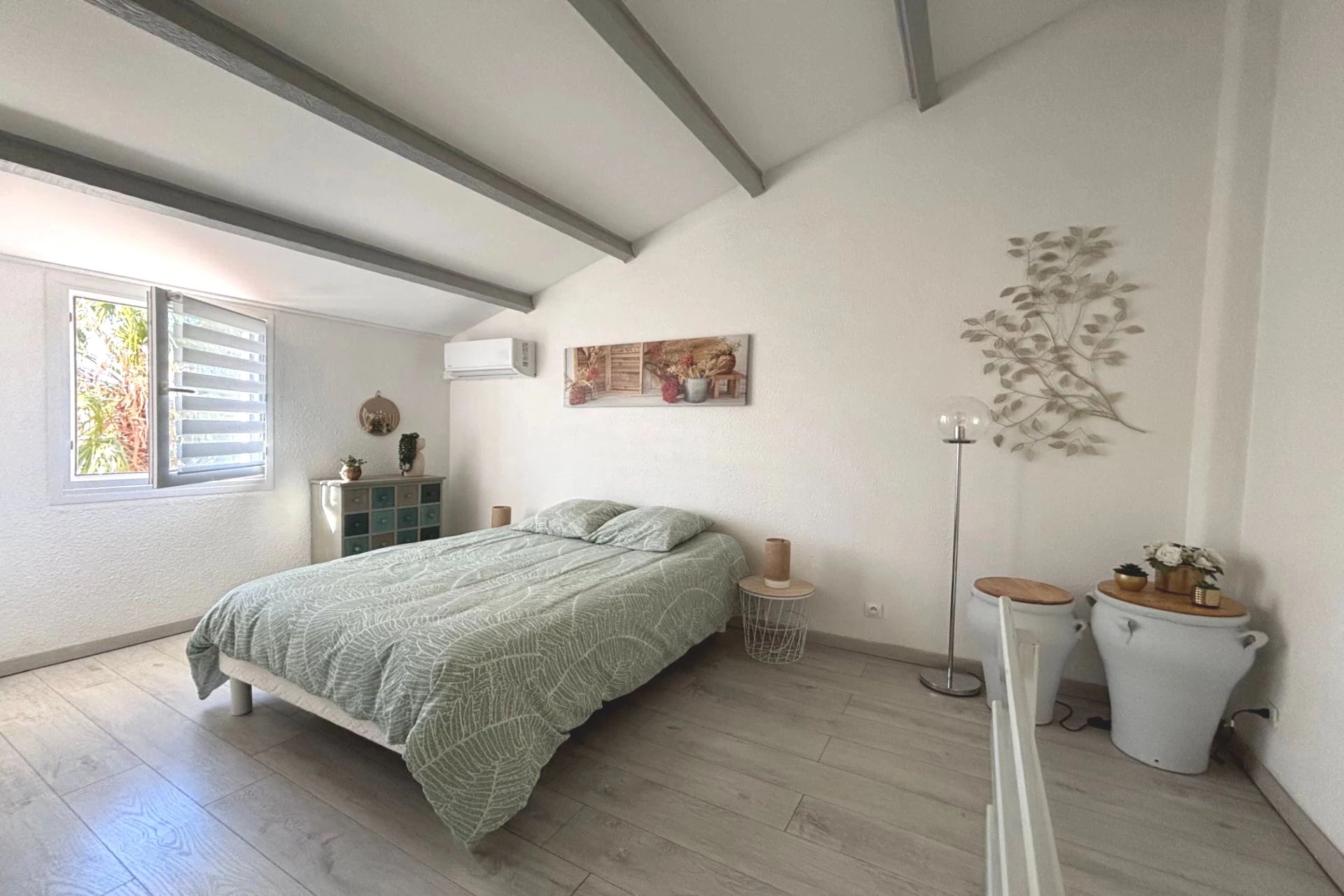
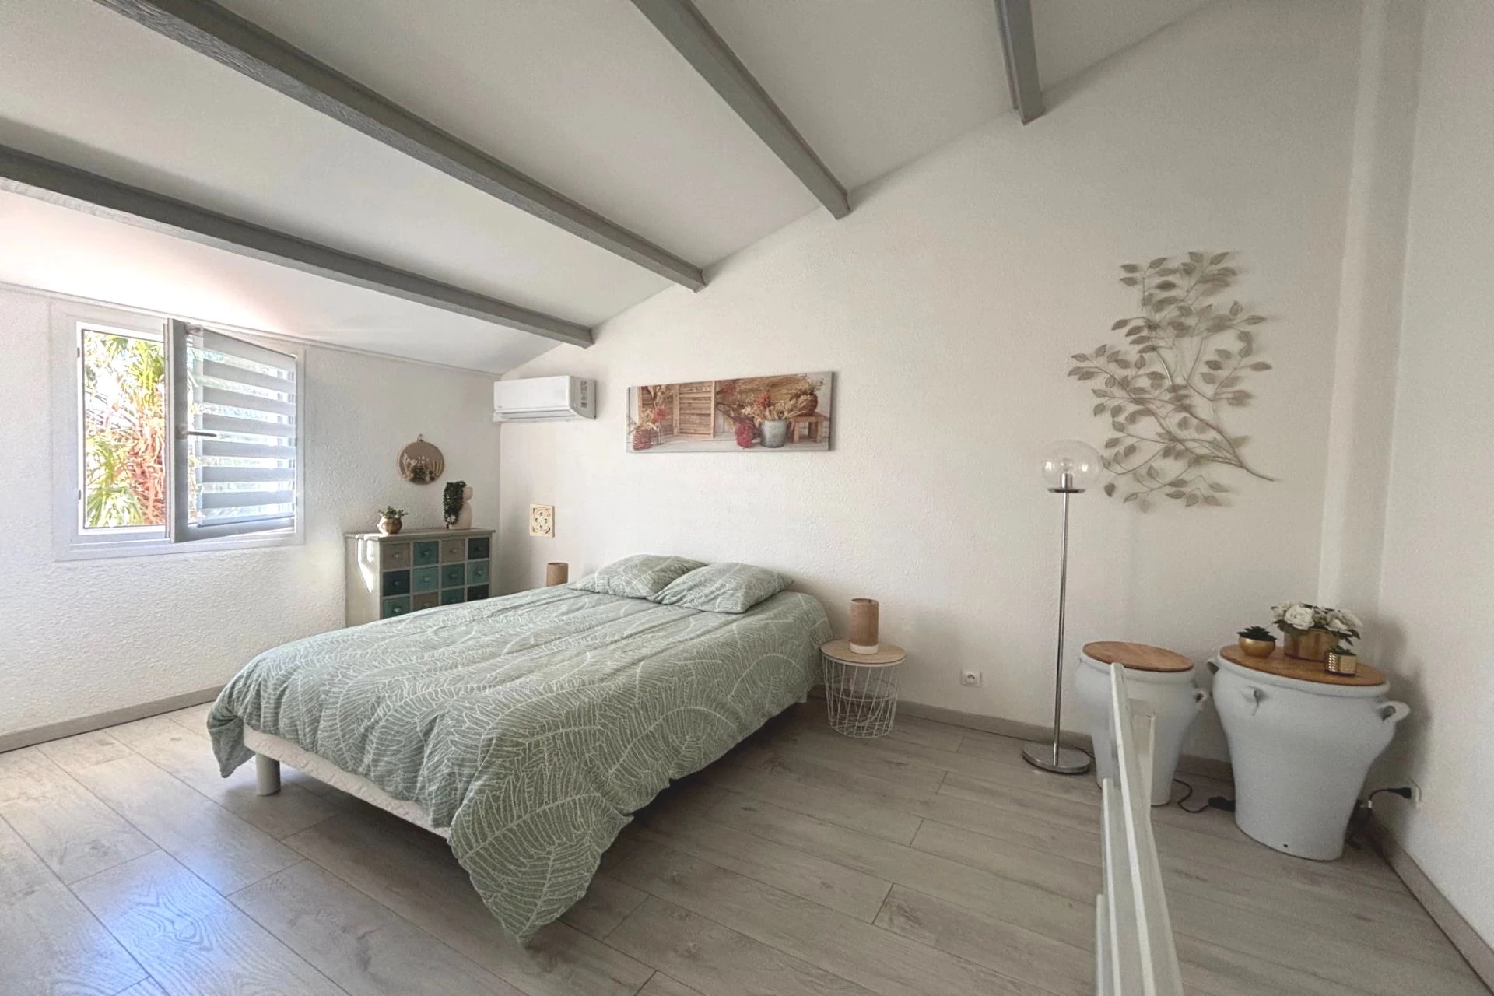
+ wall ornament (542, 520)
